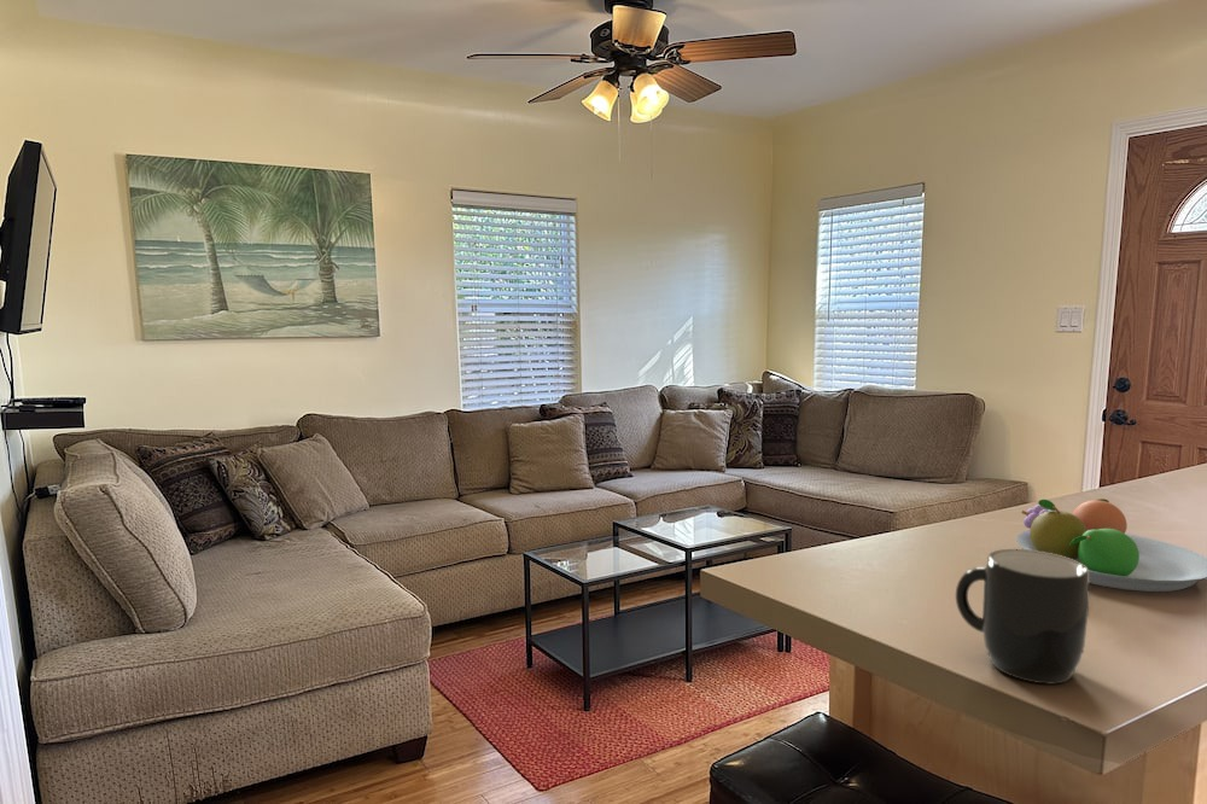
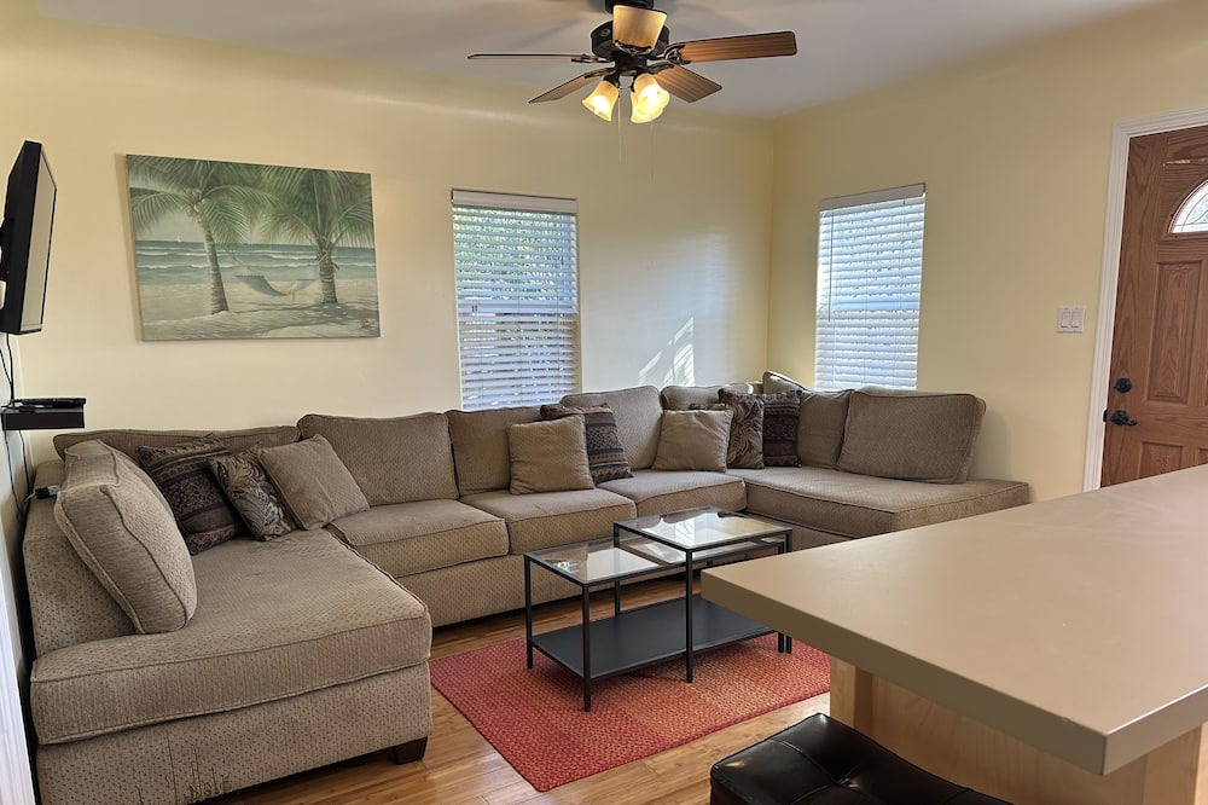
- fruit bowl (1106, 536)
- mug (1016, 610)
